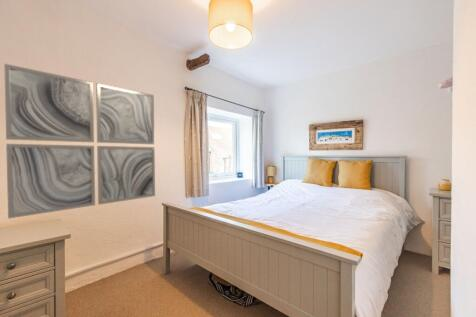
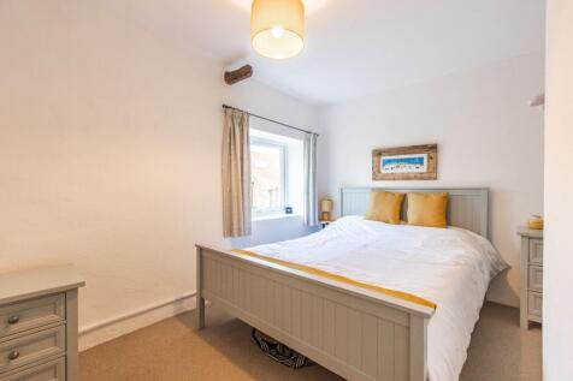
- wall art (97, 142)
